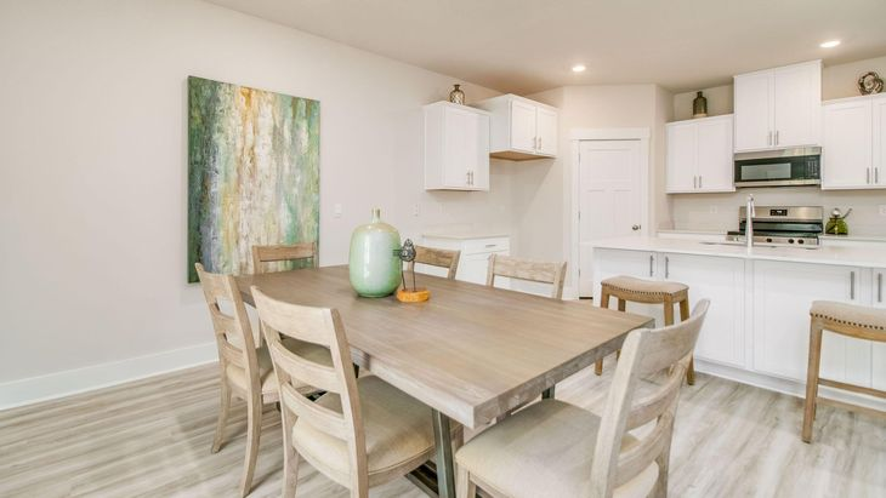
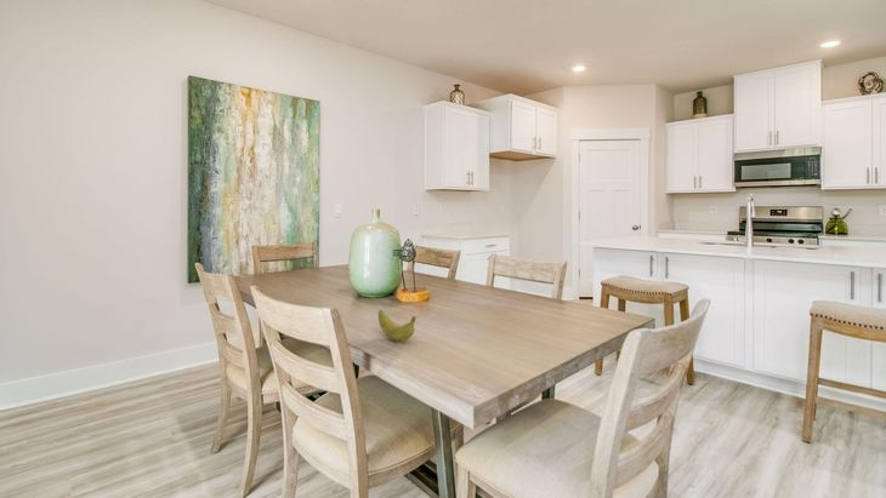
+ banana (396, 326)
